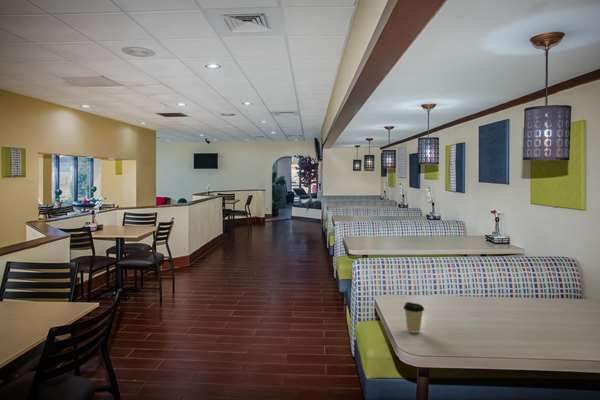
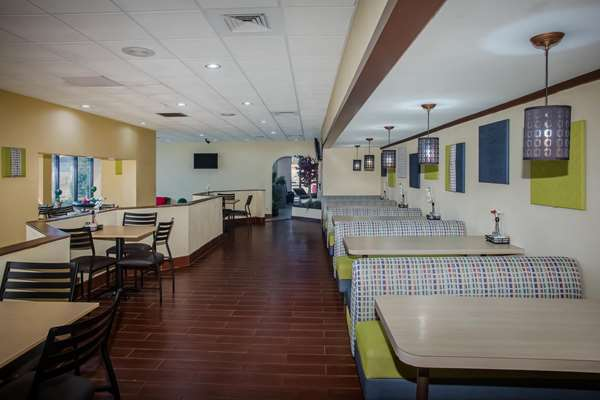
- coffee cup (413, 317)
